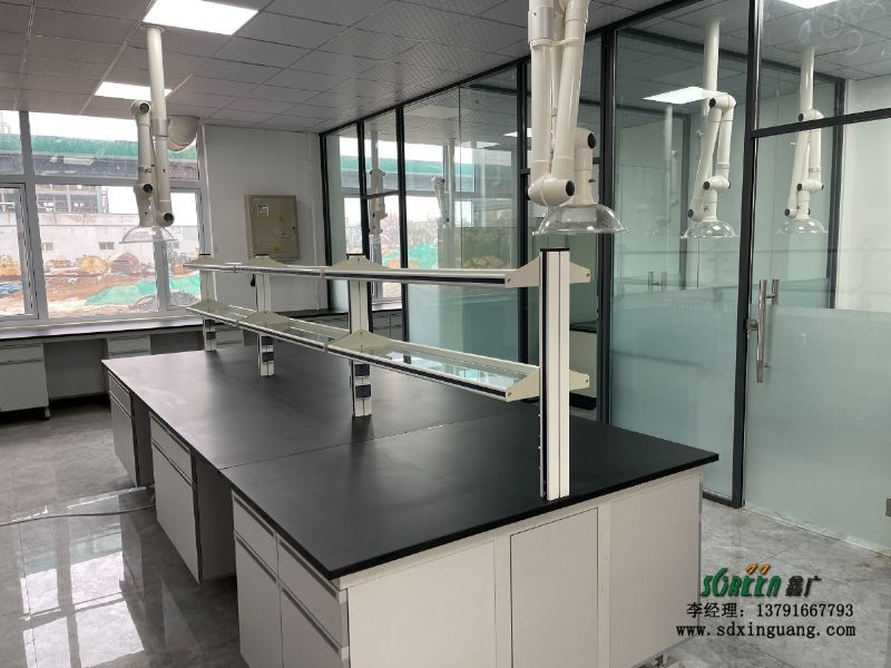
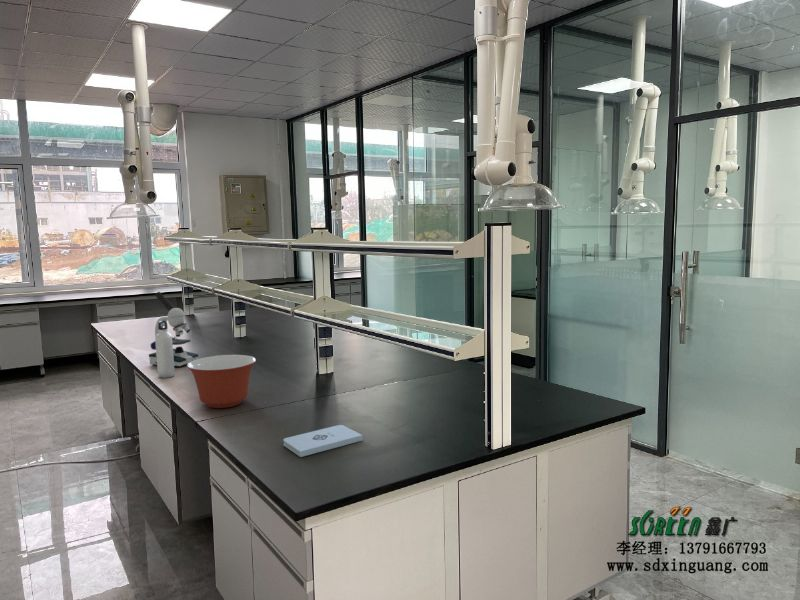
+ water bottle (164, 348)
+ notepad (322, 439)
+ microscope (172, 326)
+ mixing bowl (223, 382)
